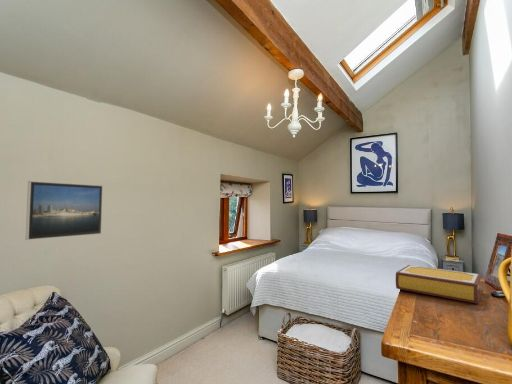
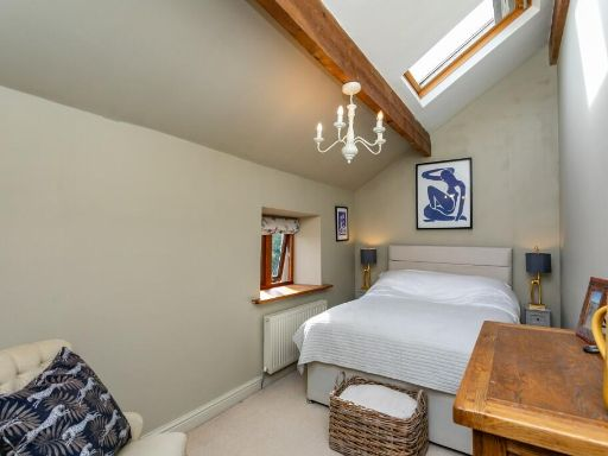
- book (438, 281)
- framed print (67, 209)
